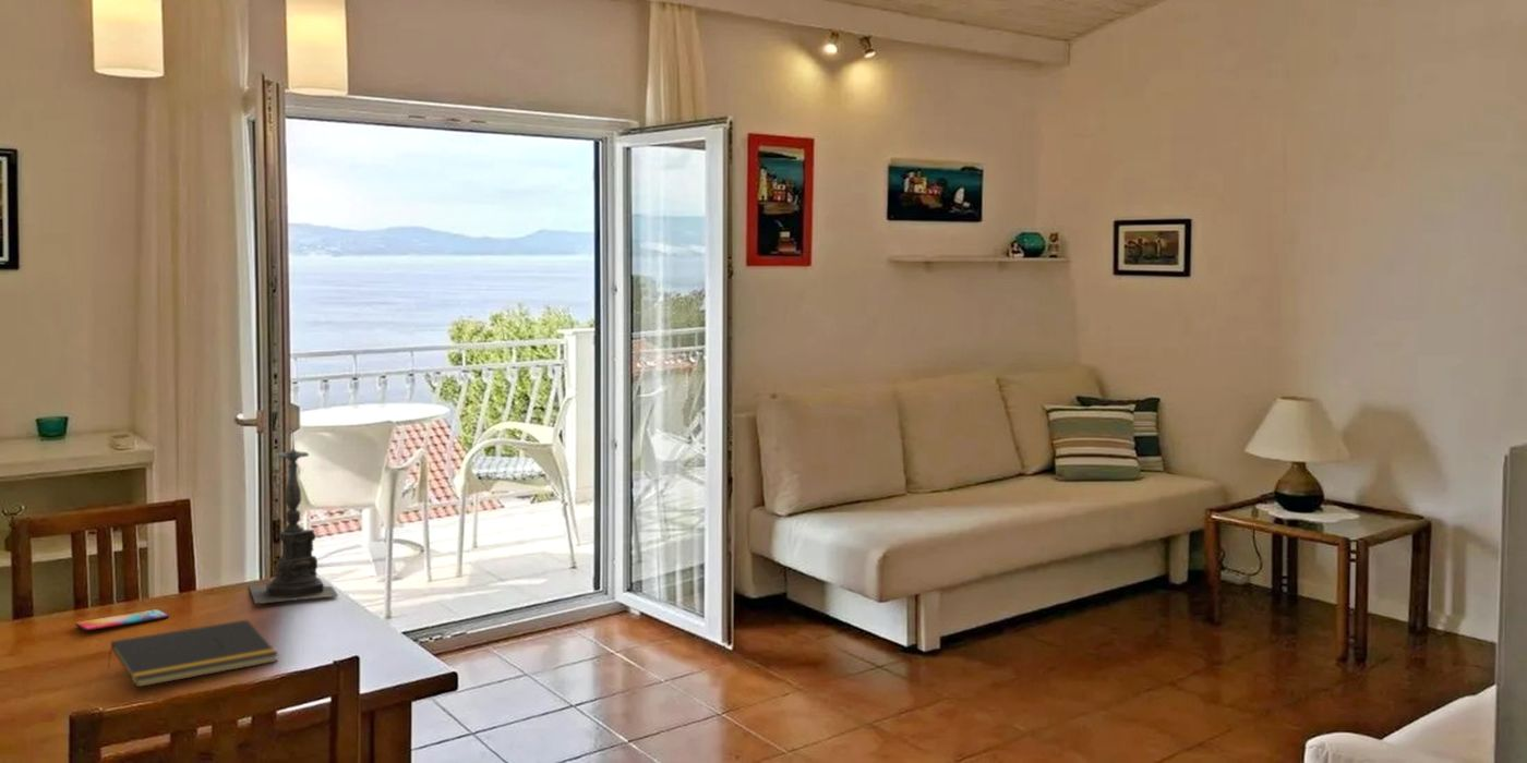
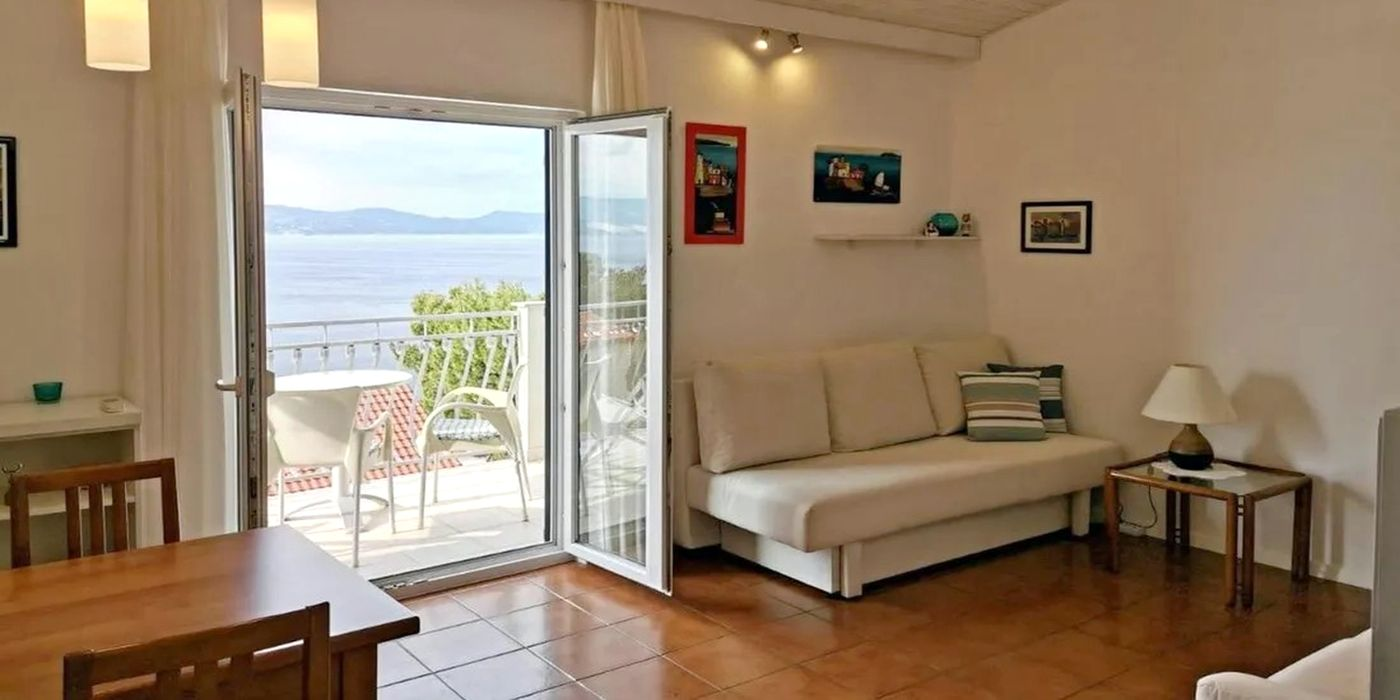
- notepad (195, 651)
- candle holder (291, 510)
- smartphone (122, 619)
